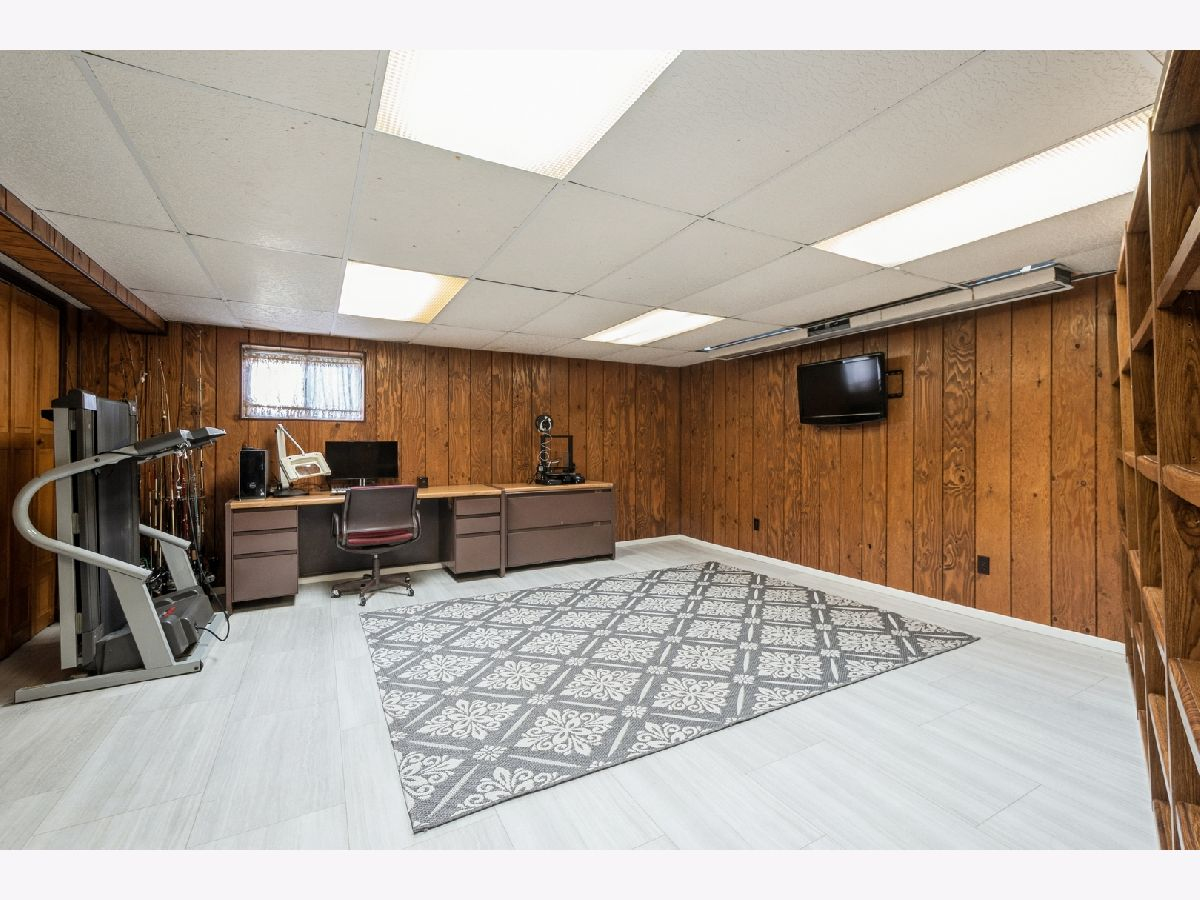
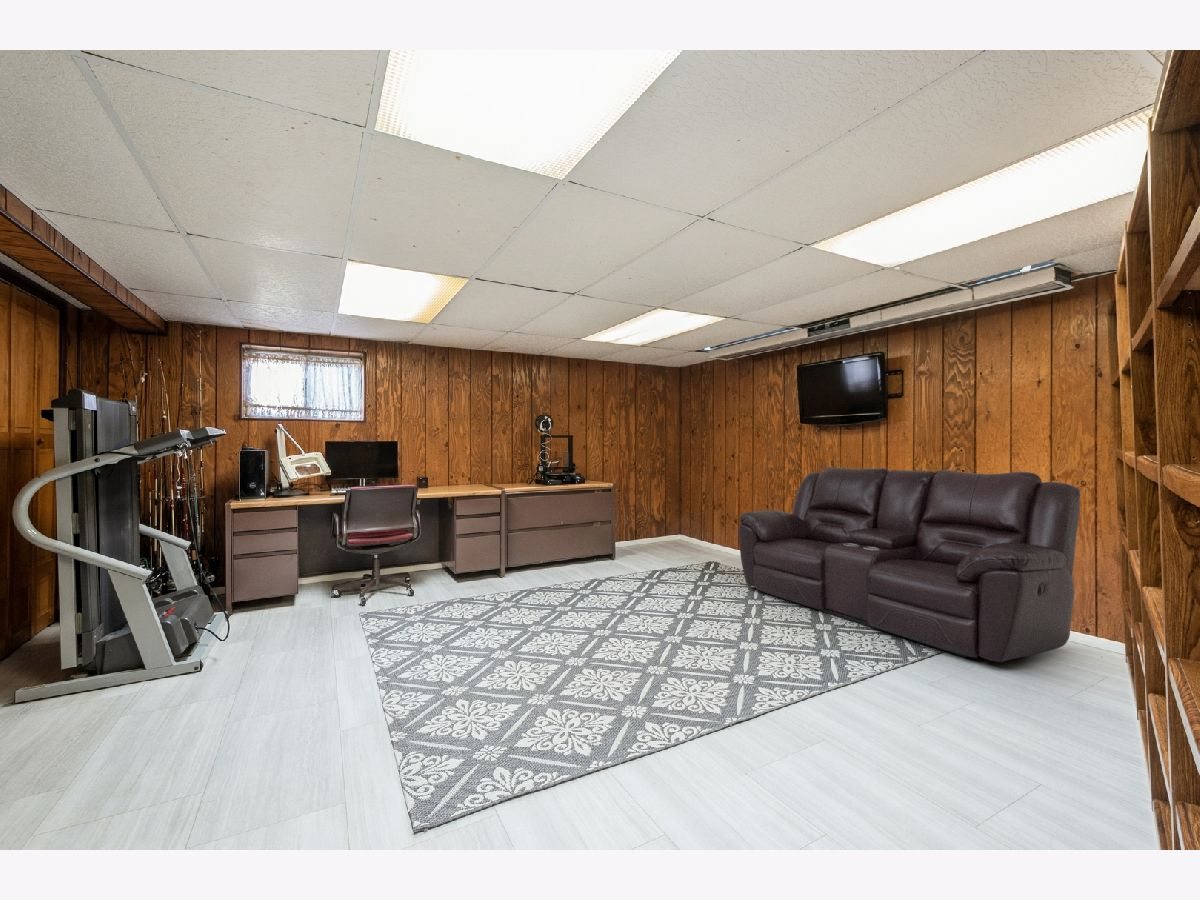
+ sofa (882, 540)
